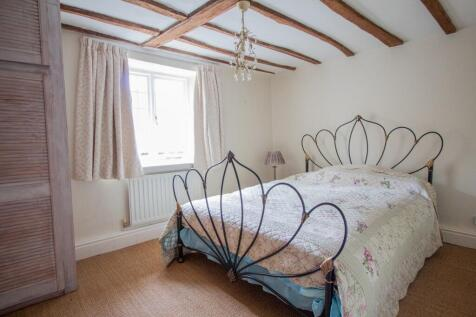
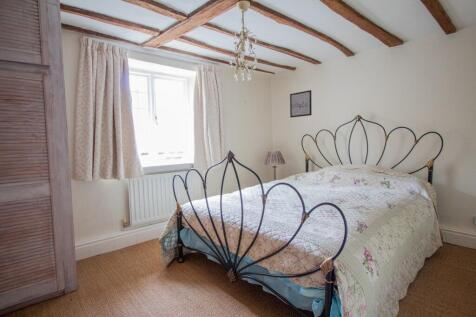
+ wall art (300, 104)
